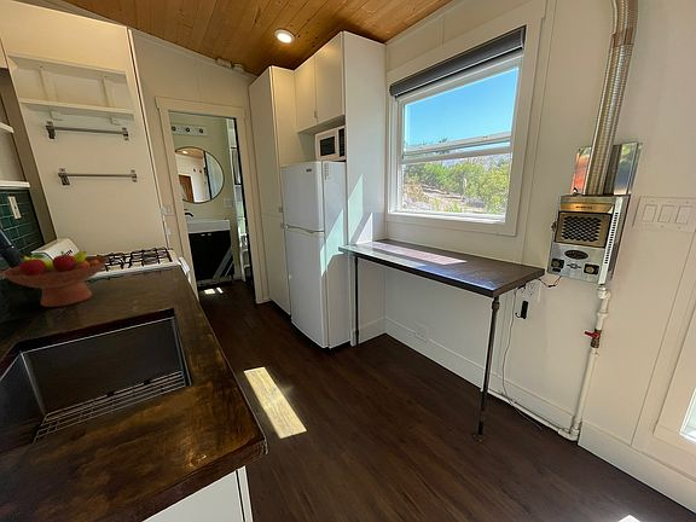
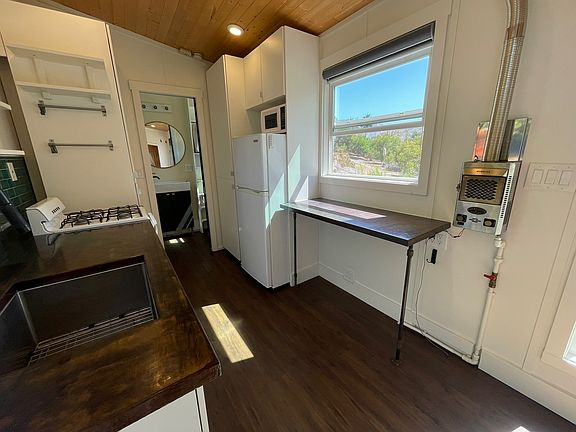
- fruit bowl (62, 276)
